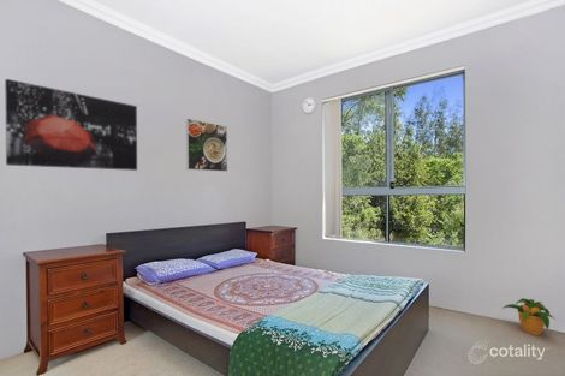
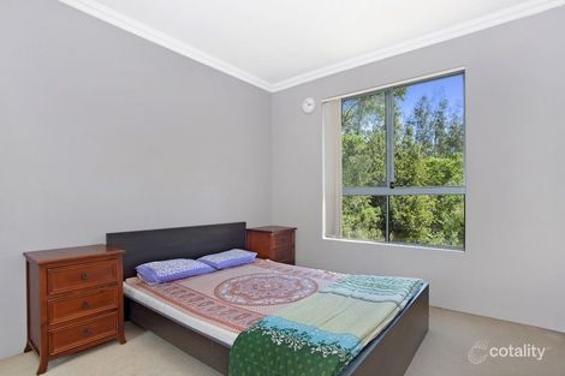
- potted plant (528, 314)
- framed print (208, 147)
- wall art (81, 131)
